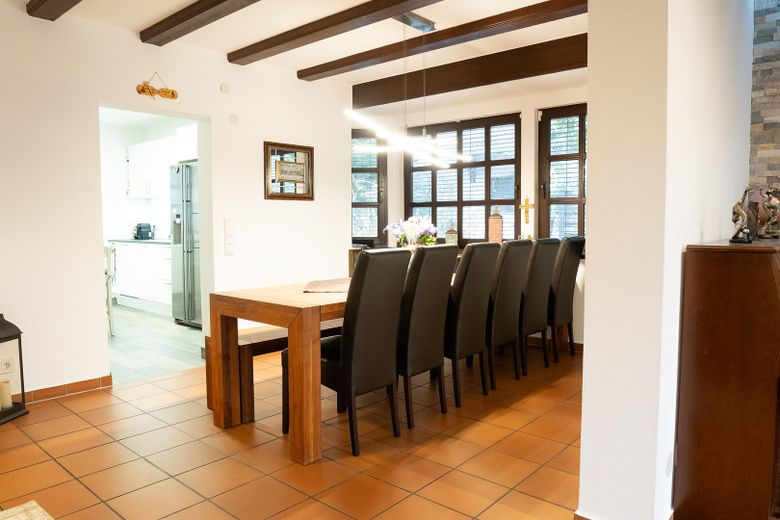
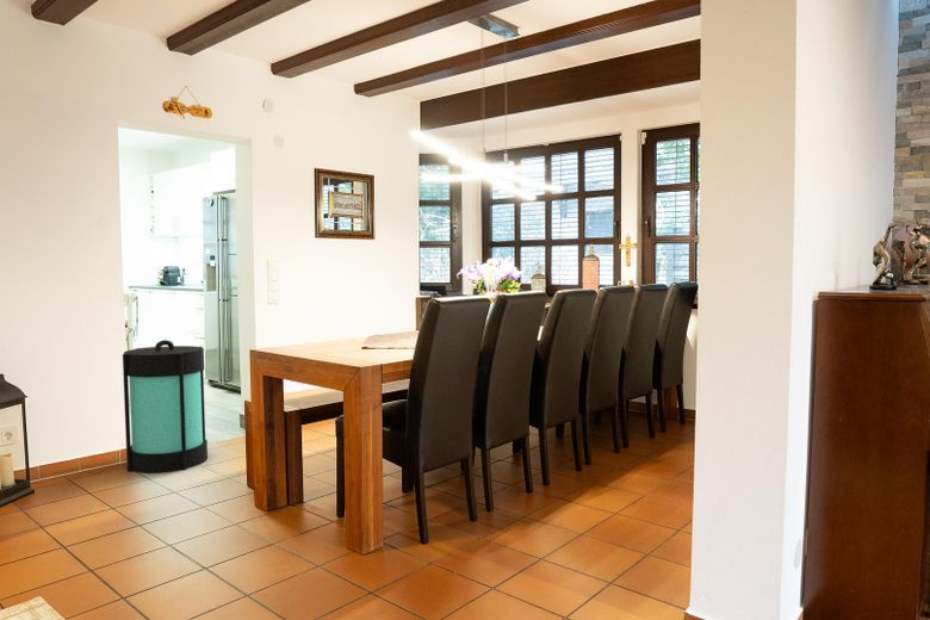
+ lantern (166, 401)
